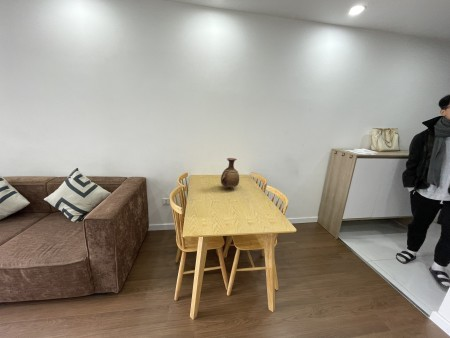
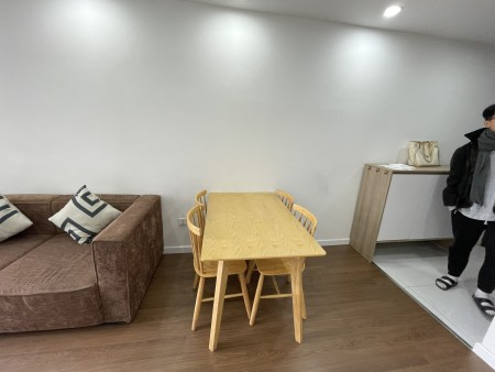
- vase (230, 173)
